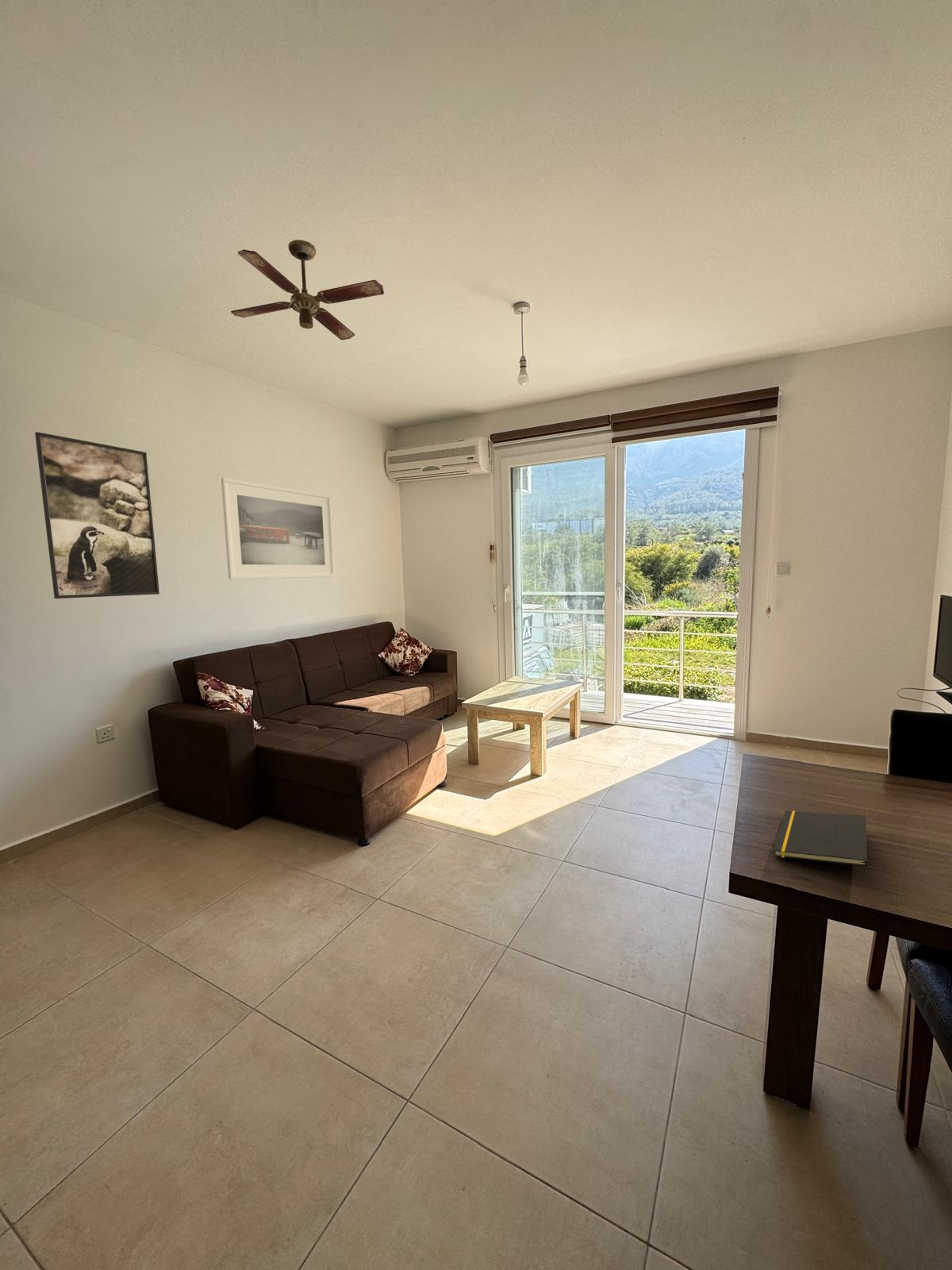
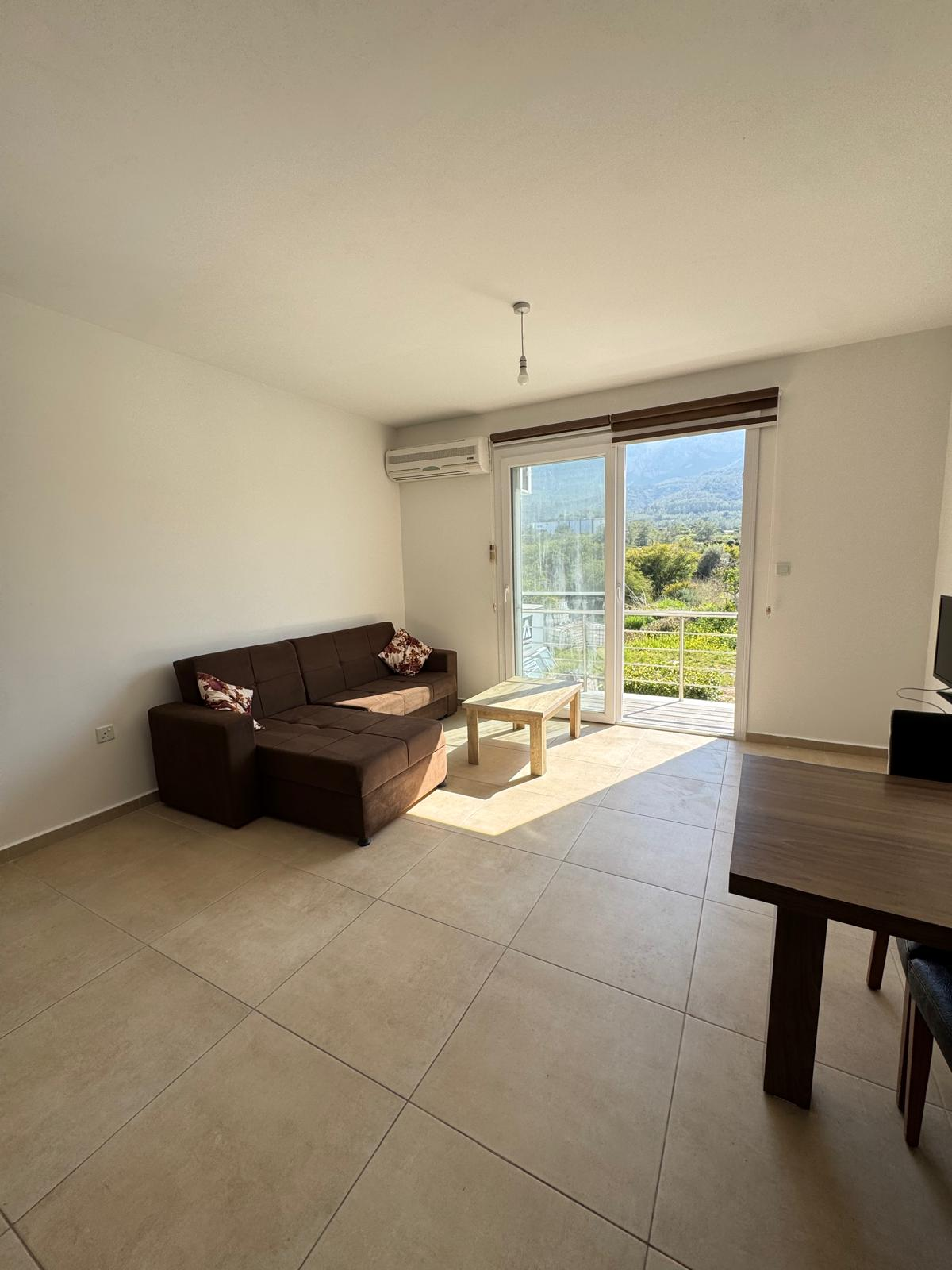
- notepad (821, 835)
- ceiling fan (304, 288)
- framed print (103, 521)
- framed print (284, 533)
